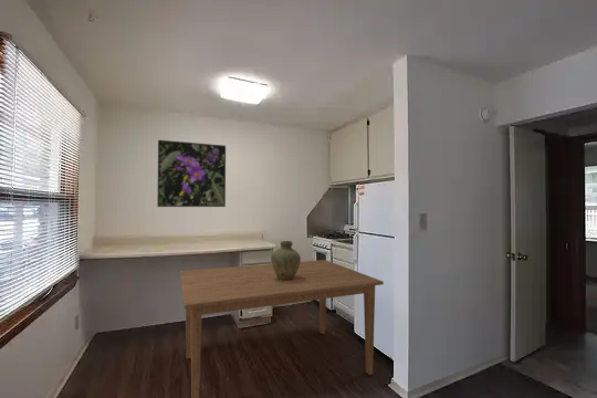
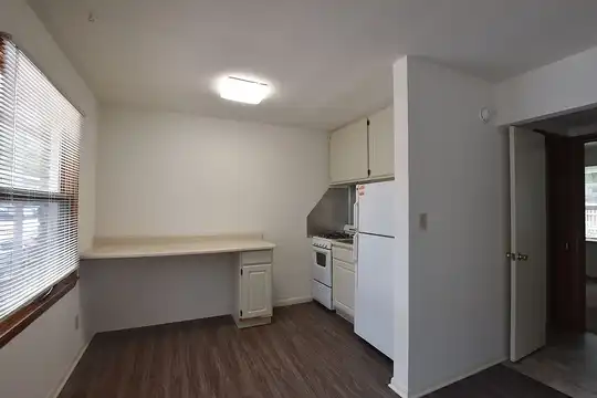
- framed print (192, 175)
- dining table (271, 305)
- vase (285, 260)
